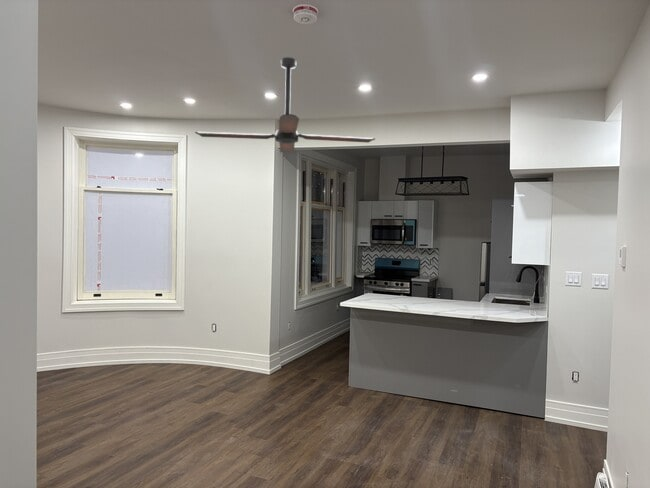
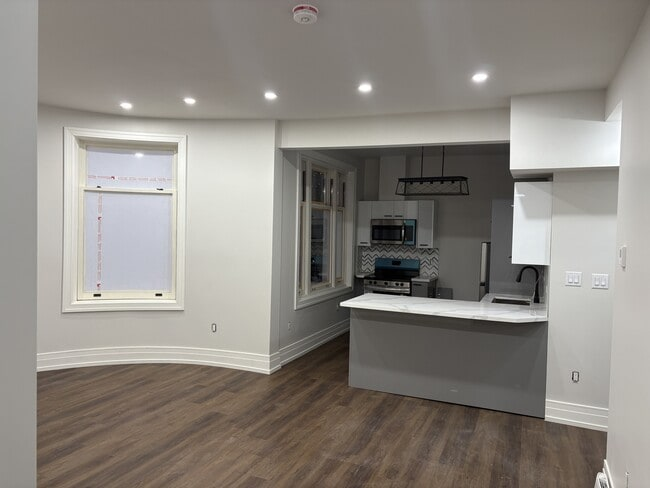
- ceiling fan (287, 101)
